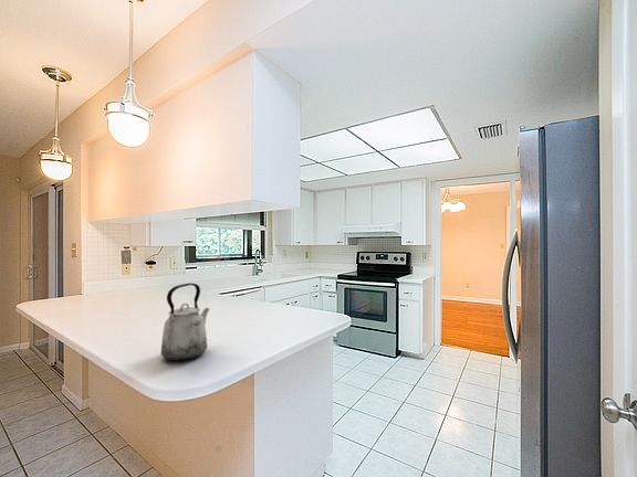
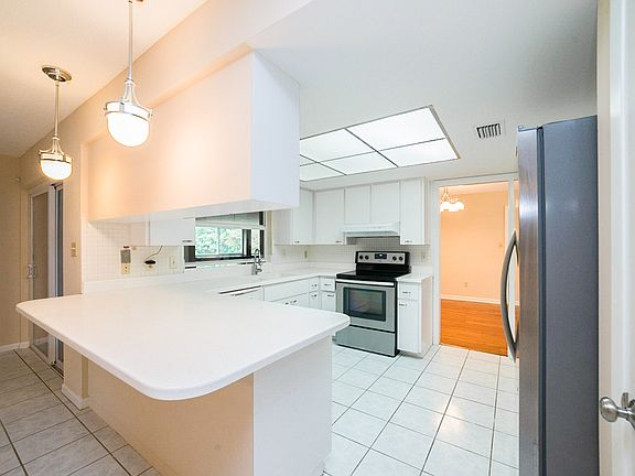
- kettle (190, 317)
